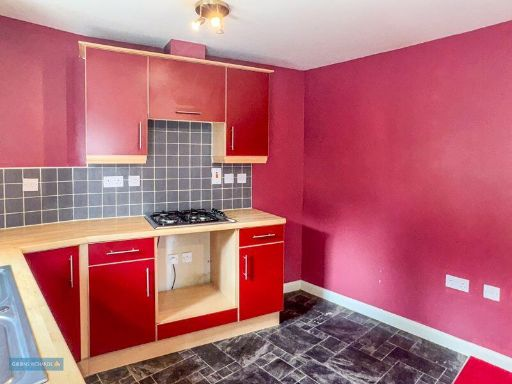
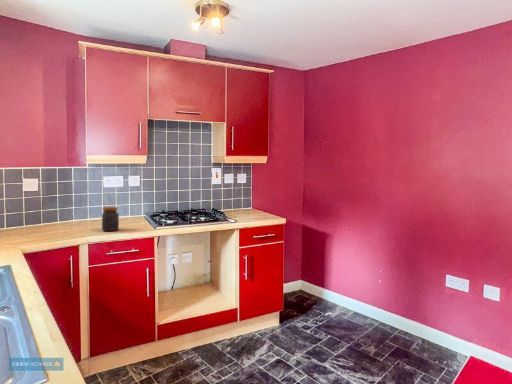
+ jar (110, 218)
